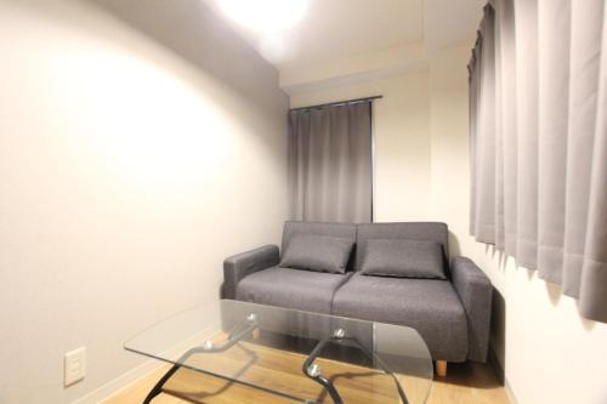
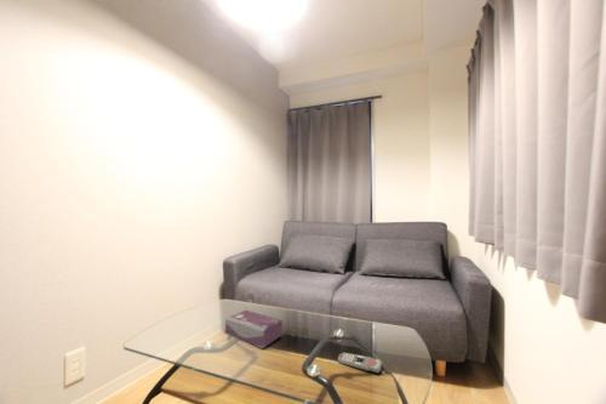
+ tissue box (253, 326)
+ remote control (359, 362)
